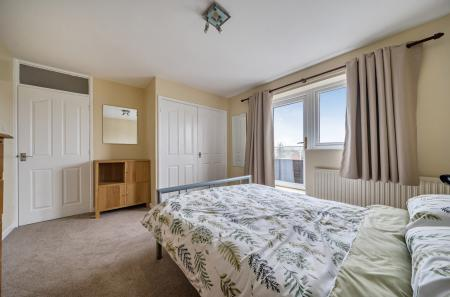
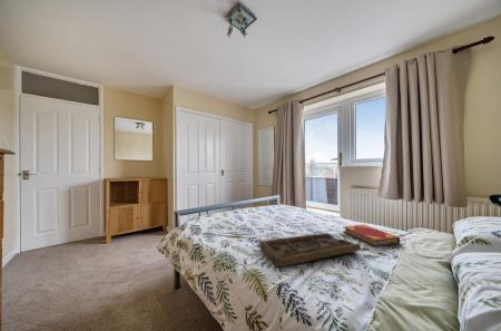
+ decorative tray (307, 245)
+ hardback book (369, 234)
